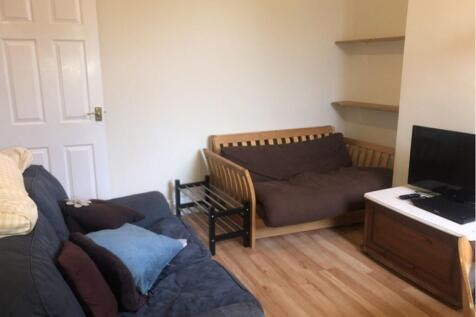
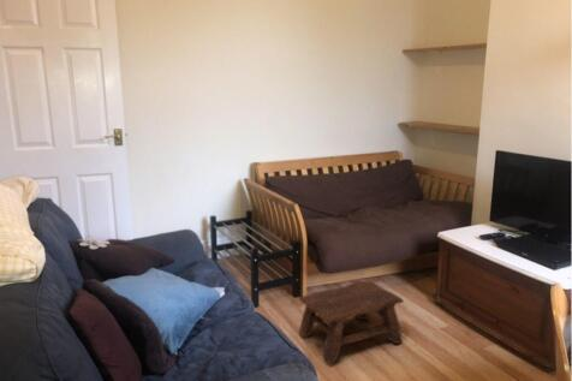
+ stool (347, 316)
